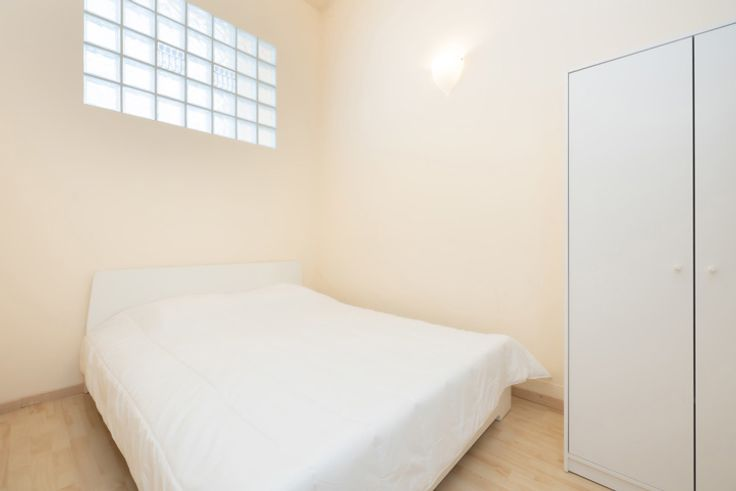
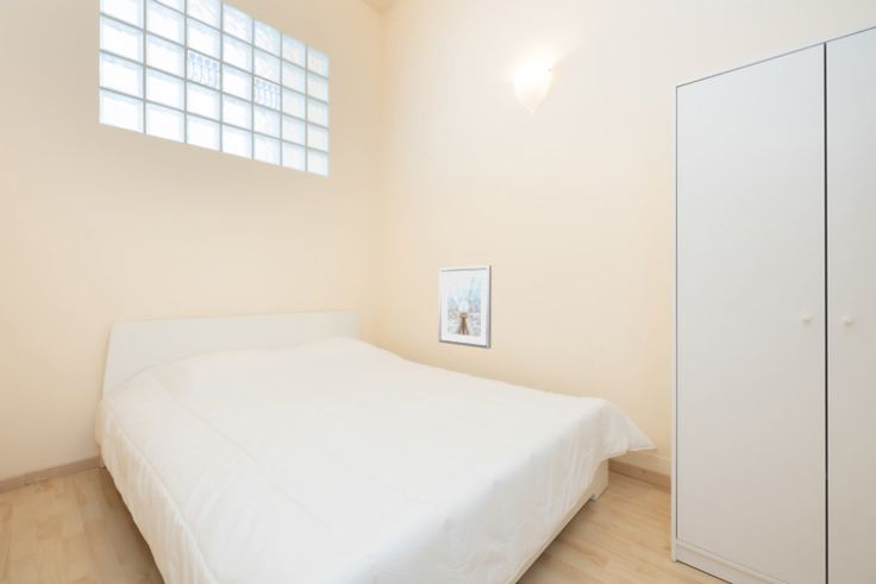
+ picture frame (463, 306)
